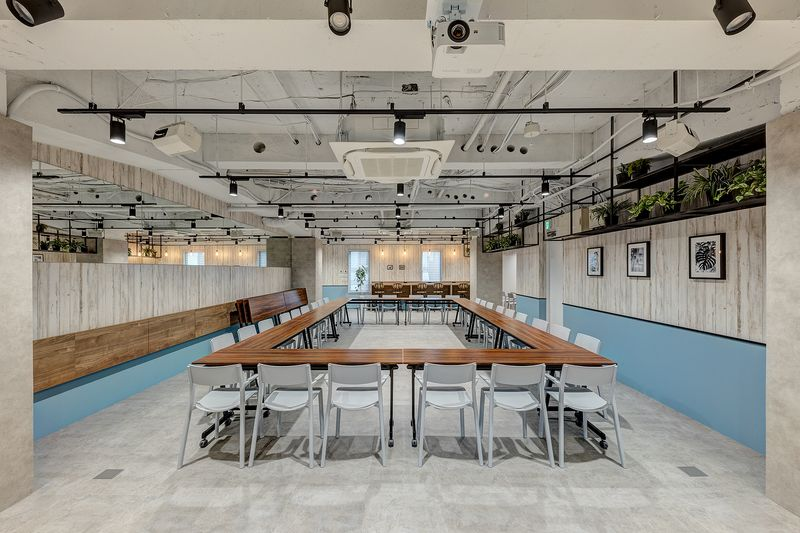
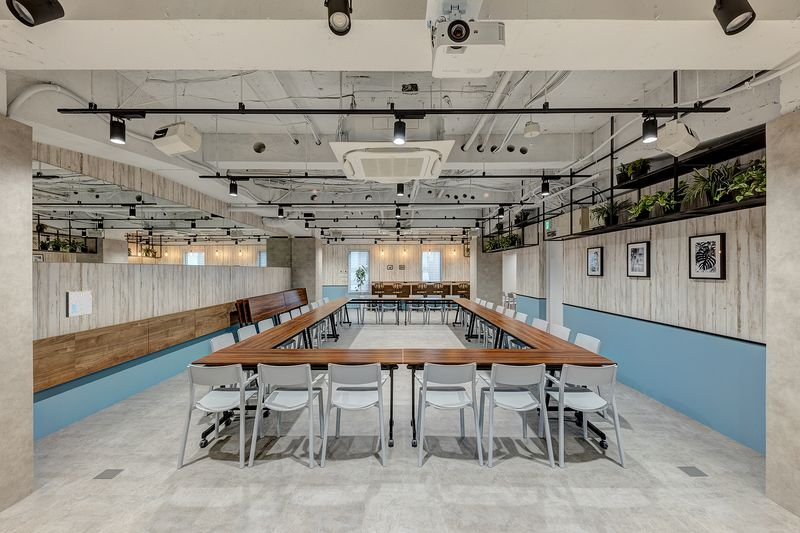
+ wall art (79, 303)
